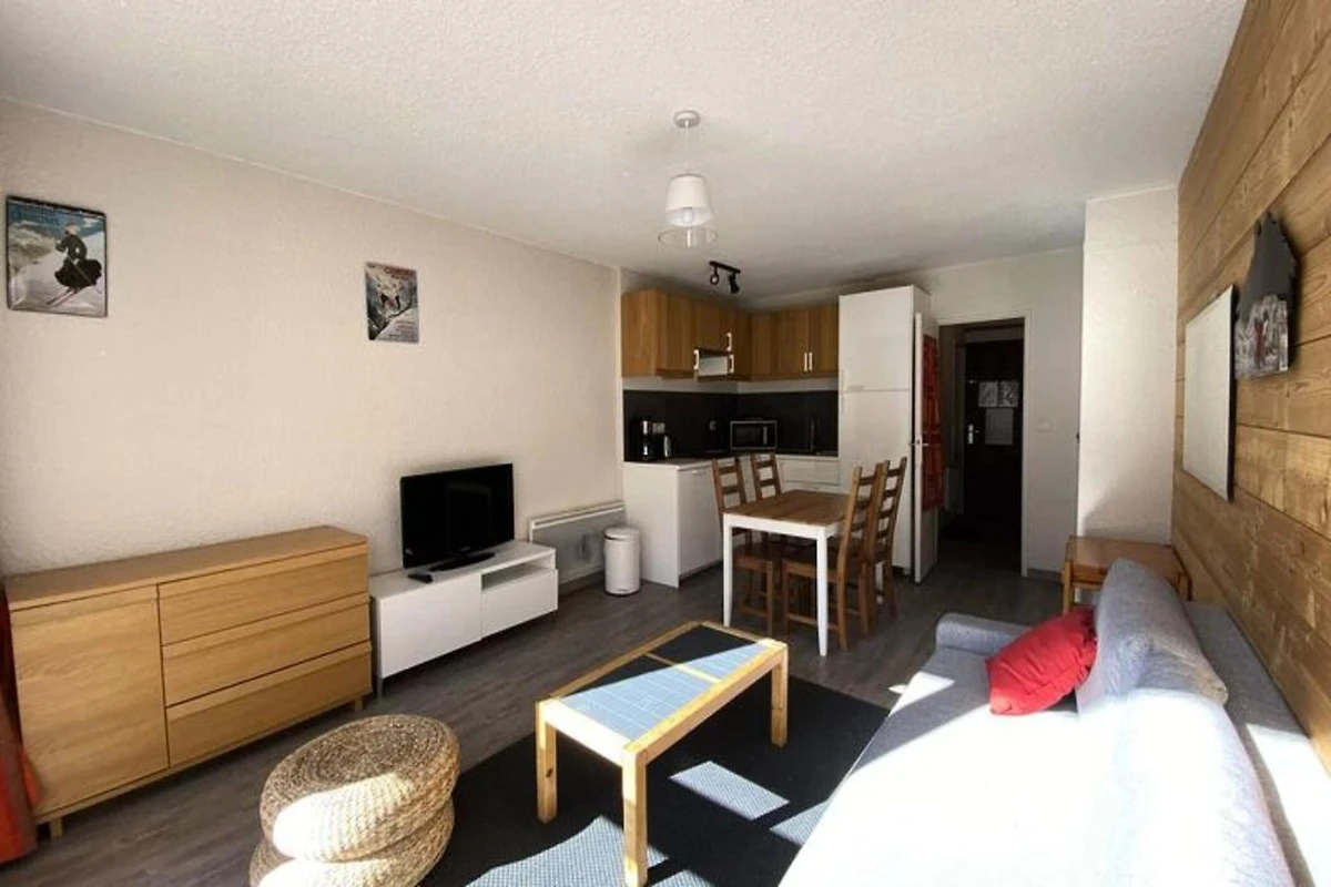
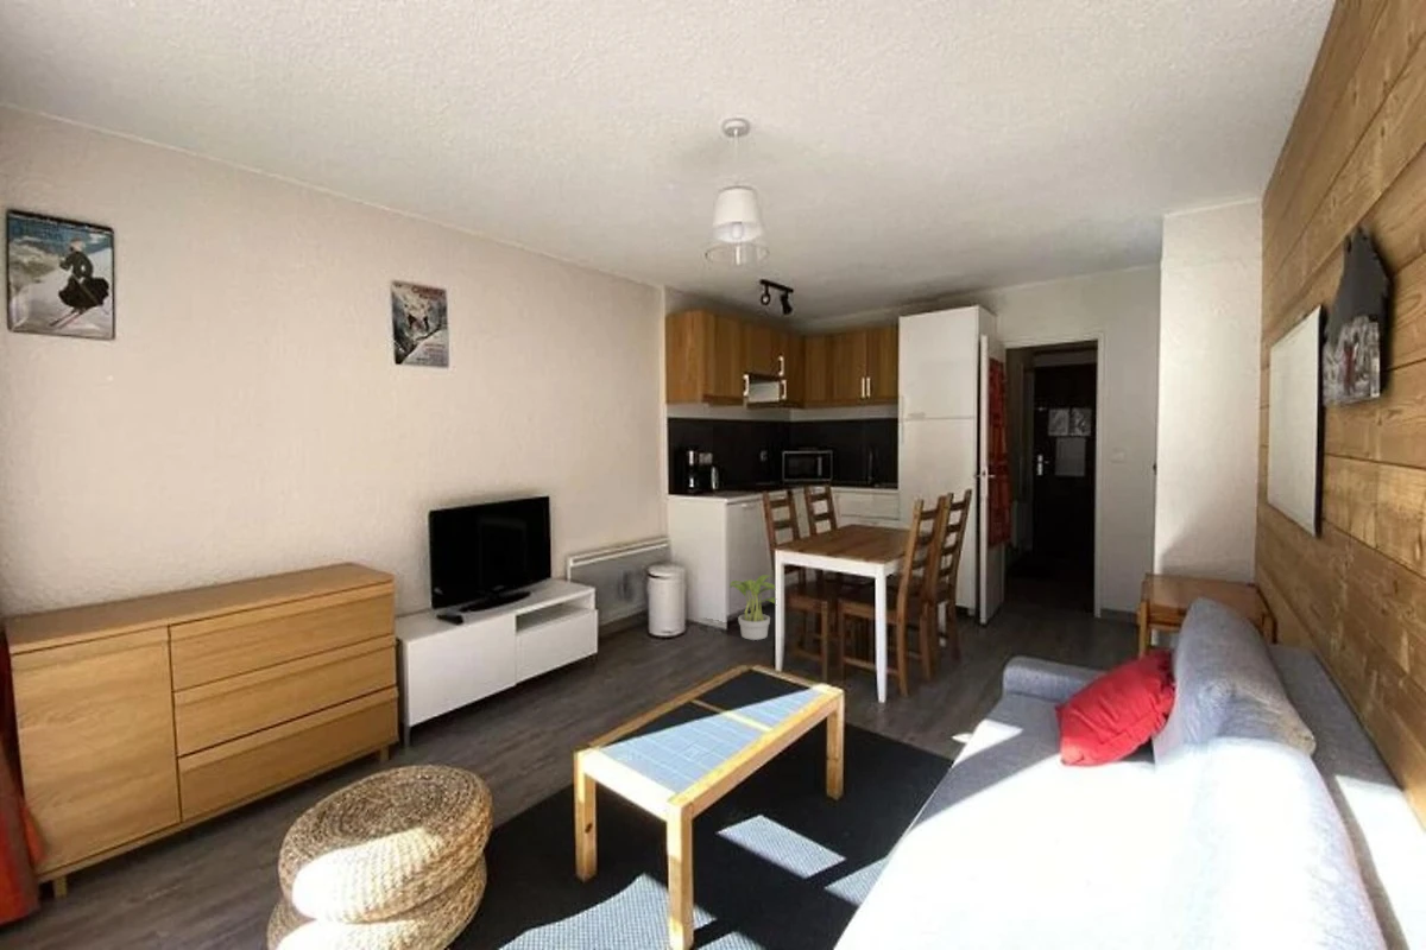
+ potted plant (753, 606)
